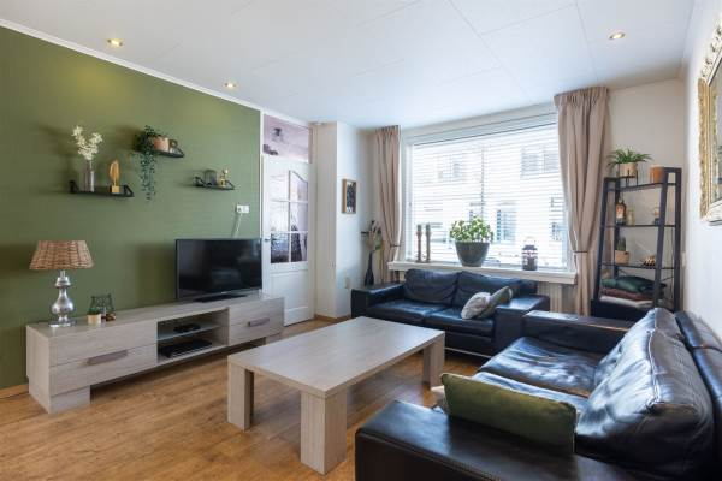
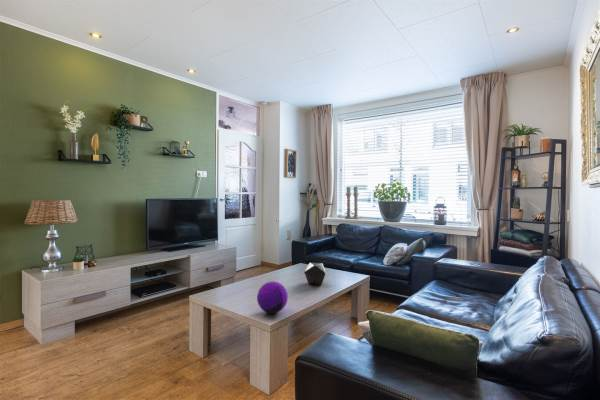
+ decorative orb (272, 297)
+ decorative tray (315, 273)
